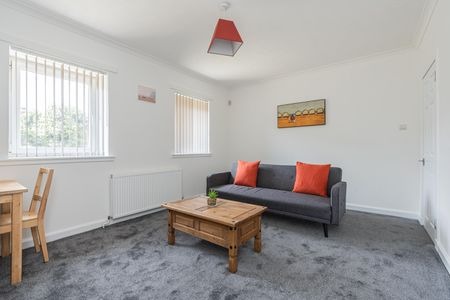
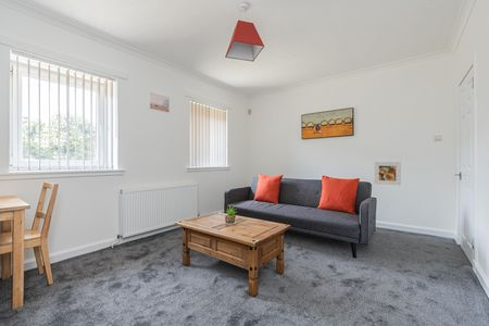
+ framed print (387, 173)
